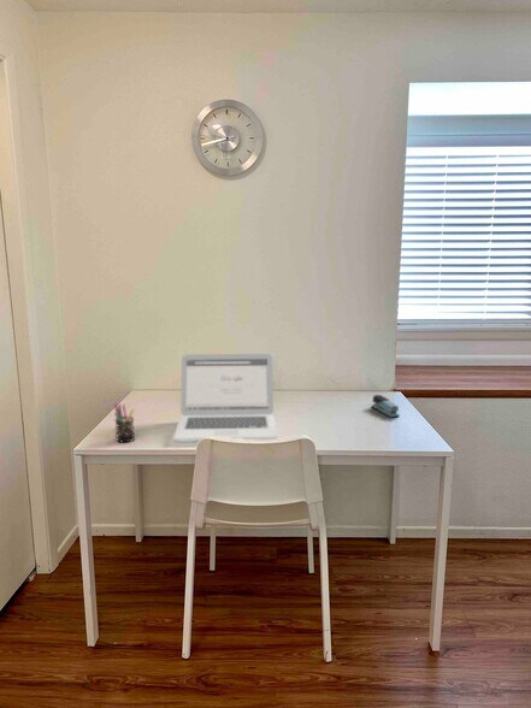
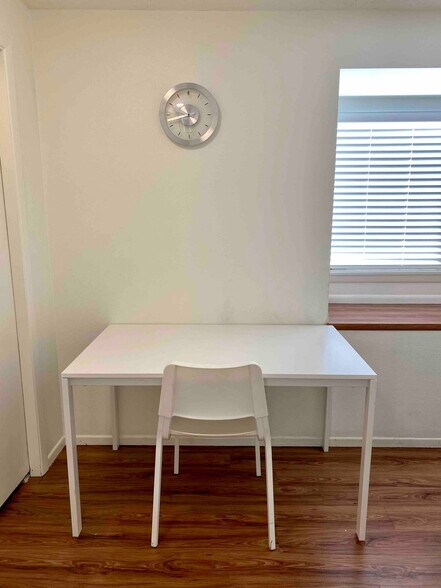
- pen holder (122, 421)
- laptop (226, 395)
- stapler (384, 405)
